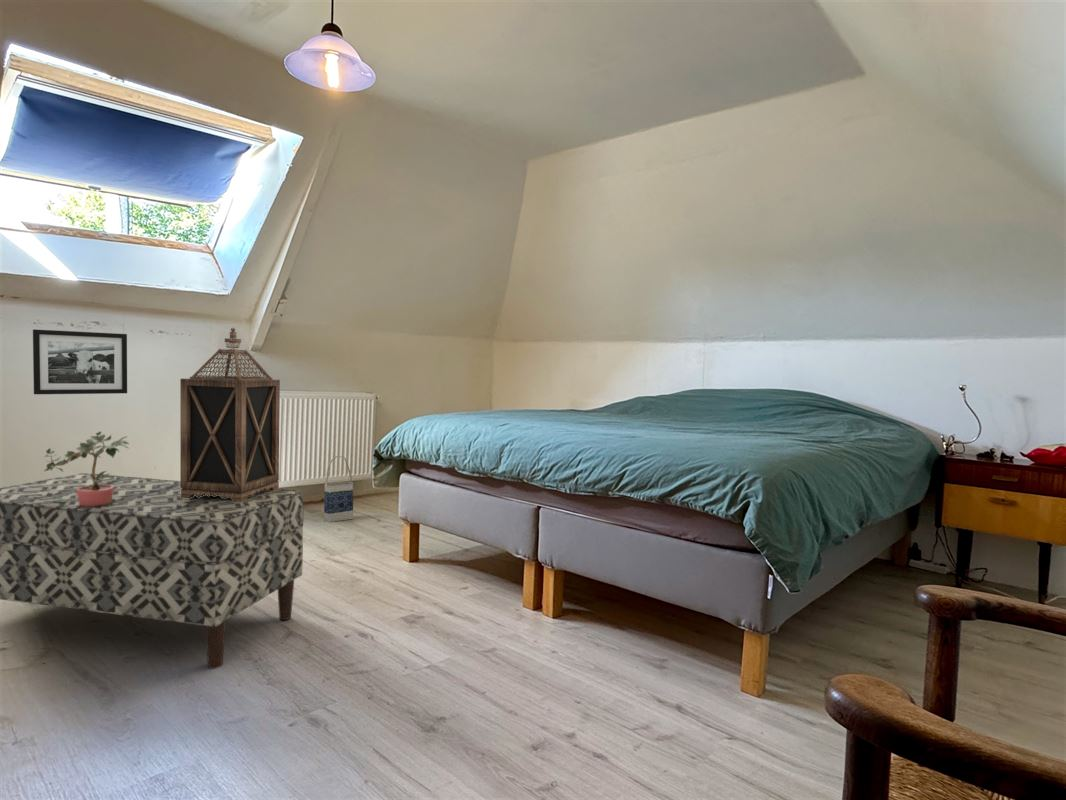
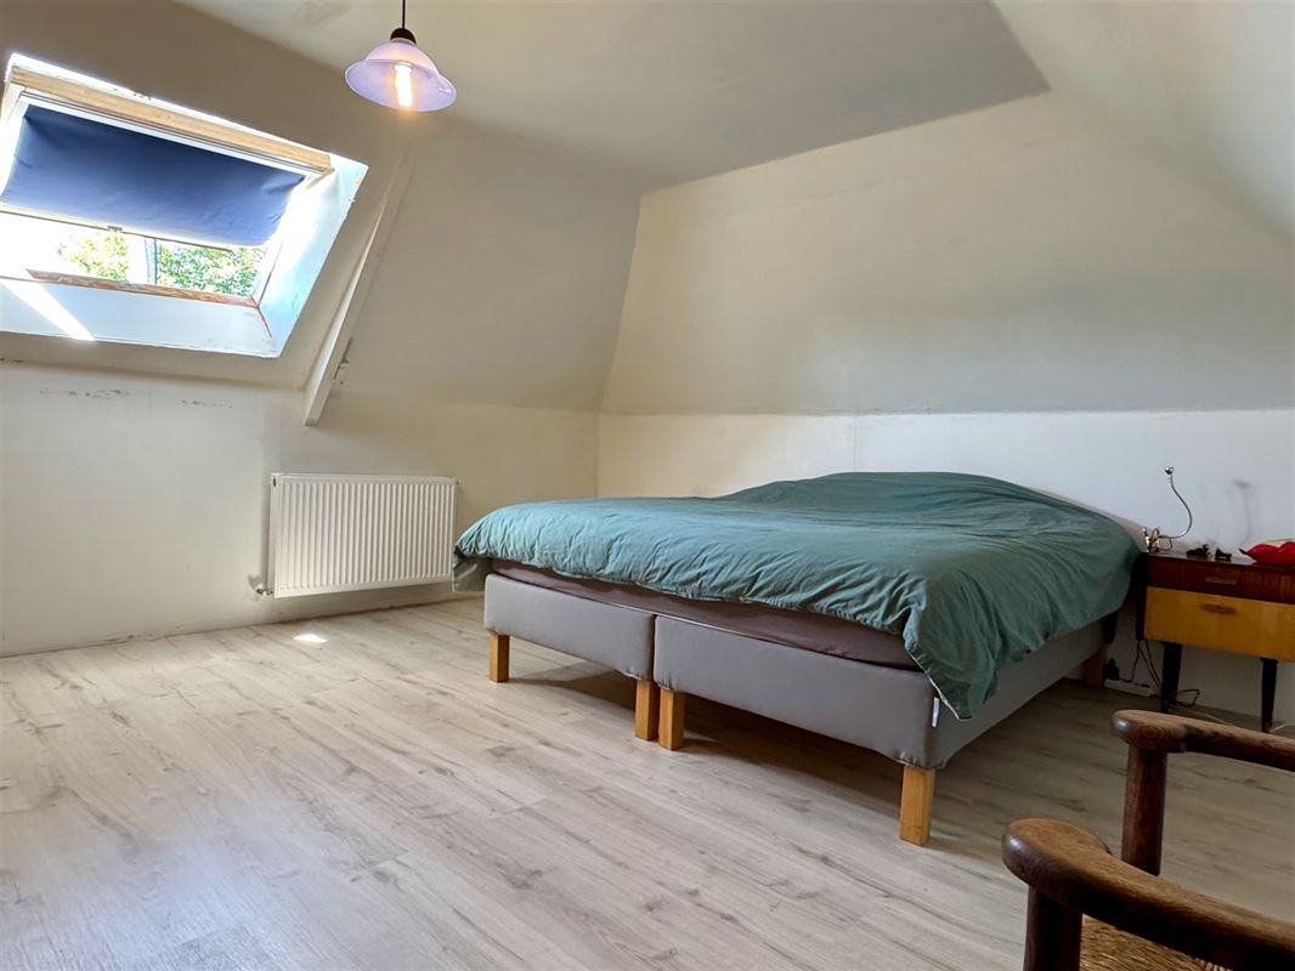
- bench (139, 559)
- lantern (232, 410)
- bag (339, 487)
- picture frame (82, 362)
- potted plant (92, 467)
